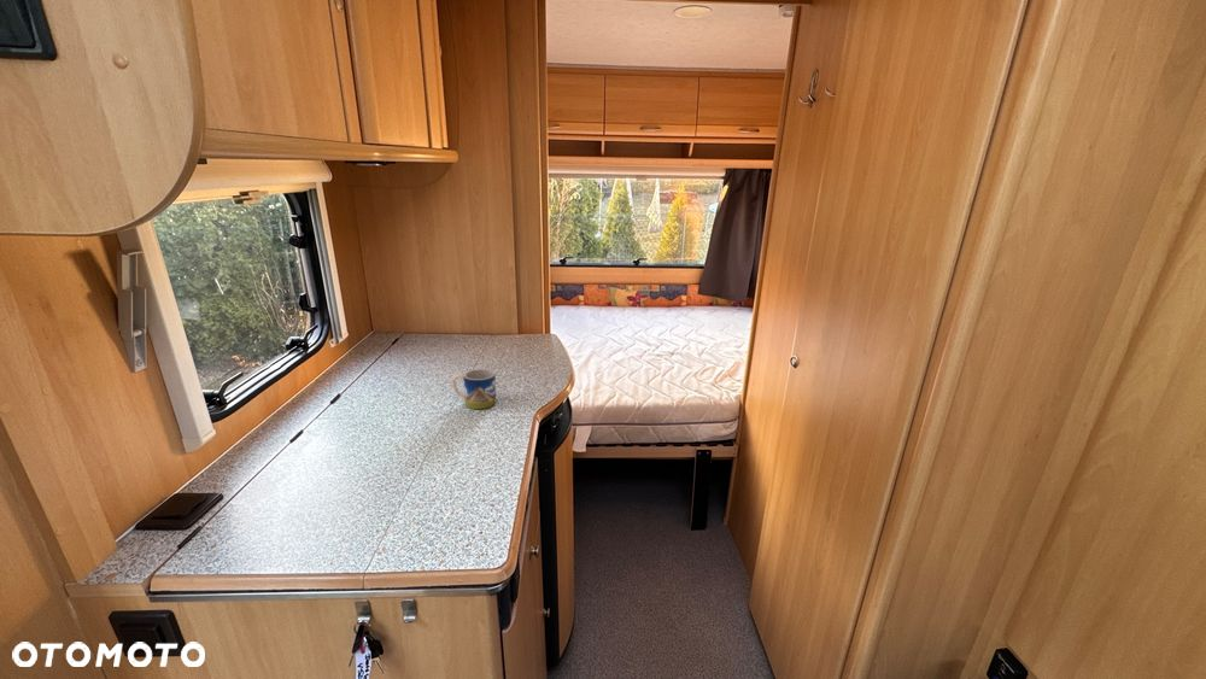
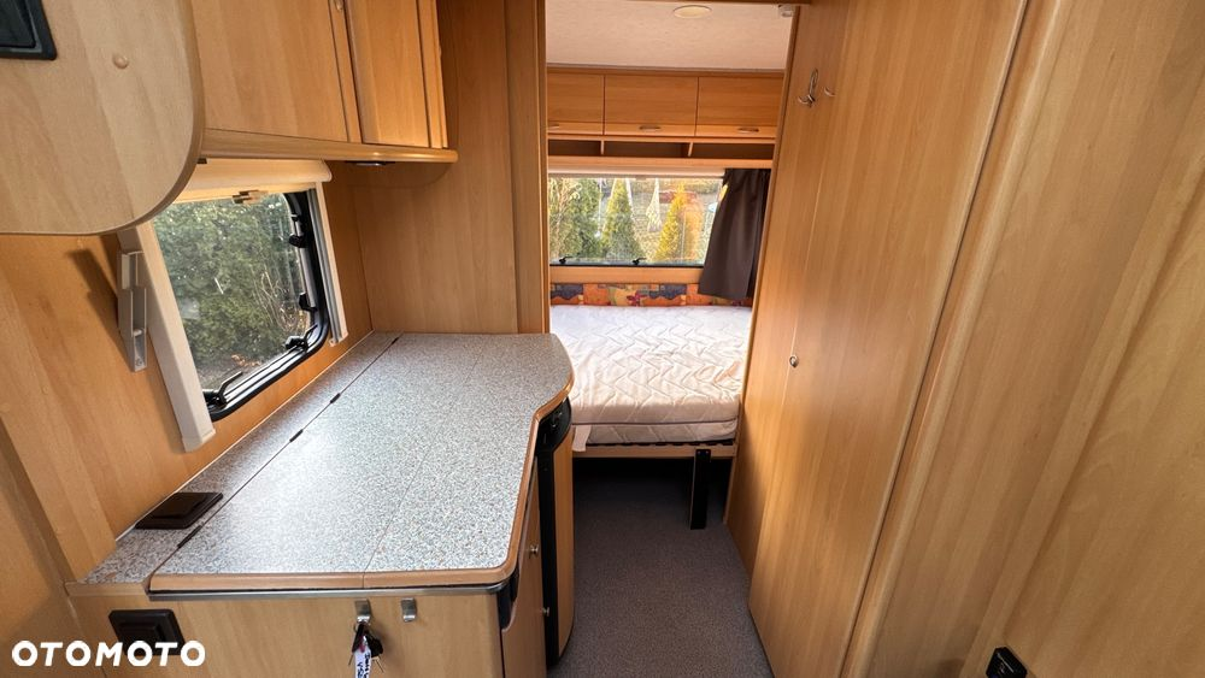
- mug (473, 387)
